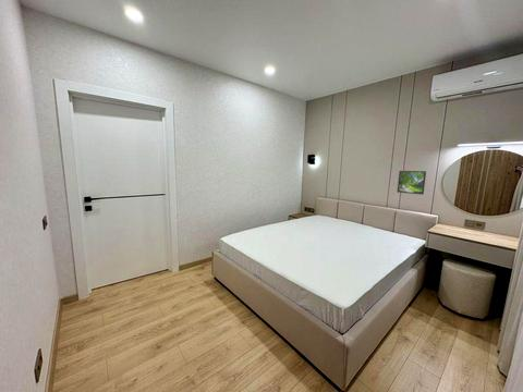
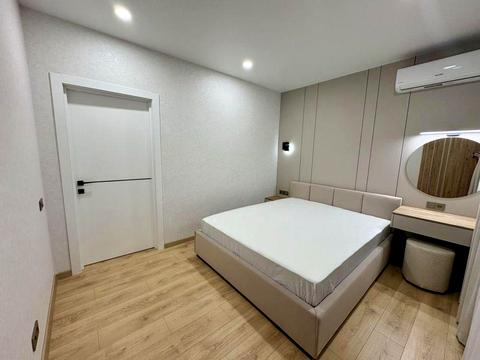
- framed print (411, 182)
